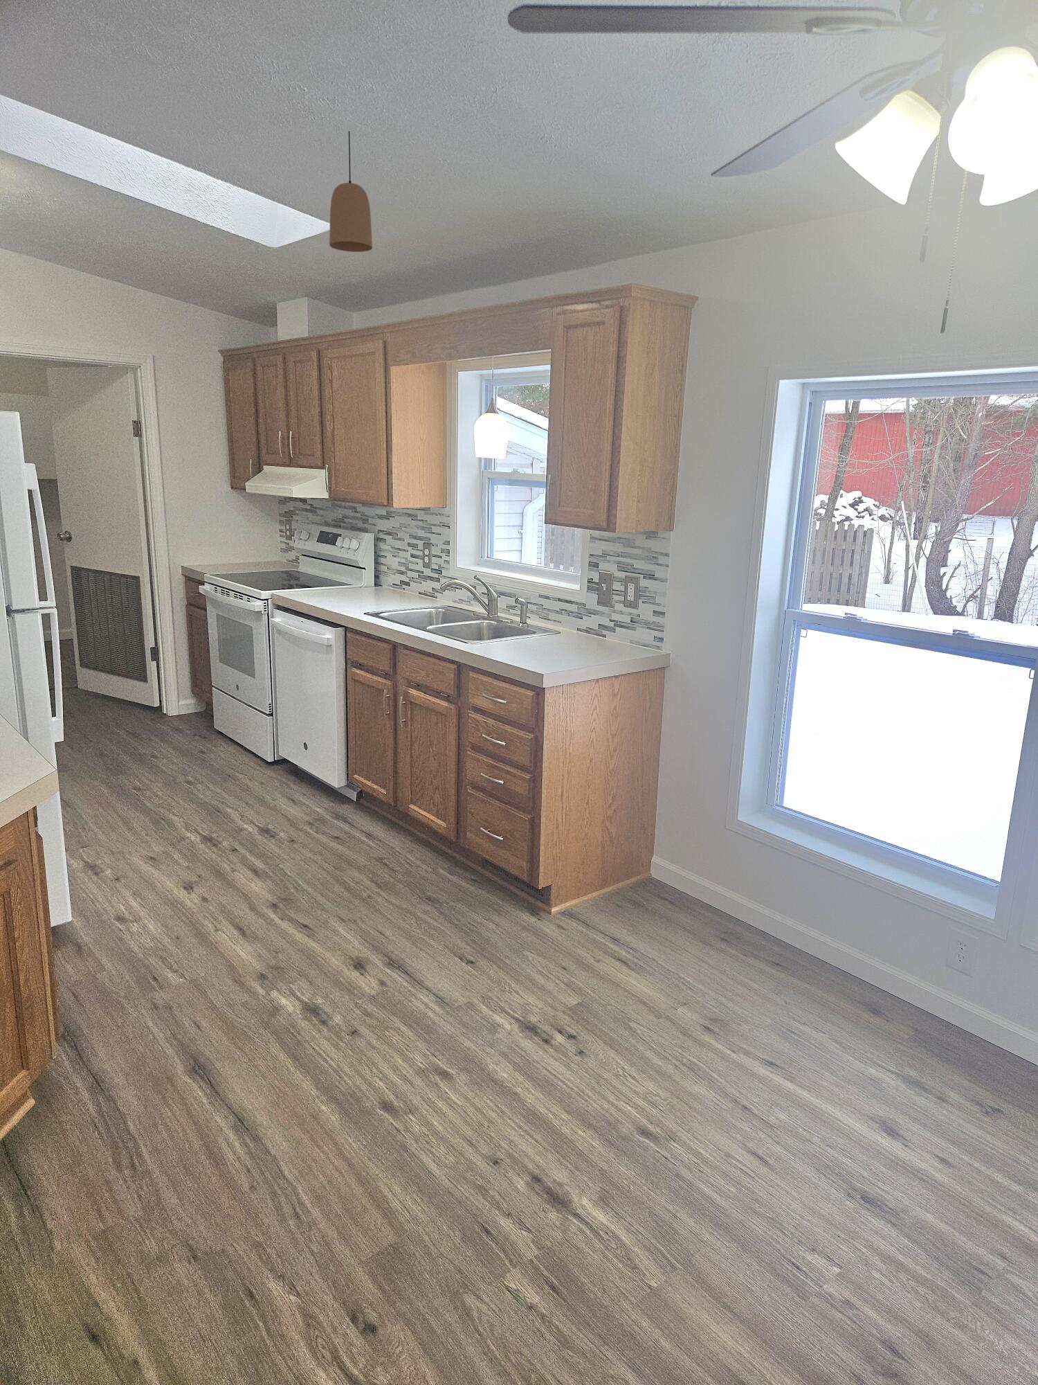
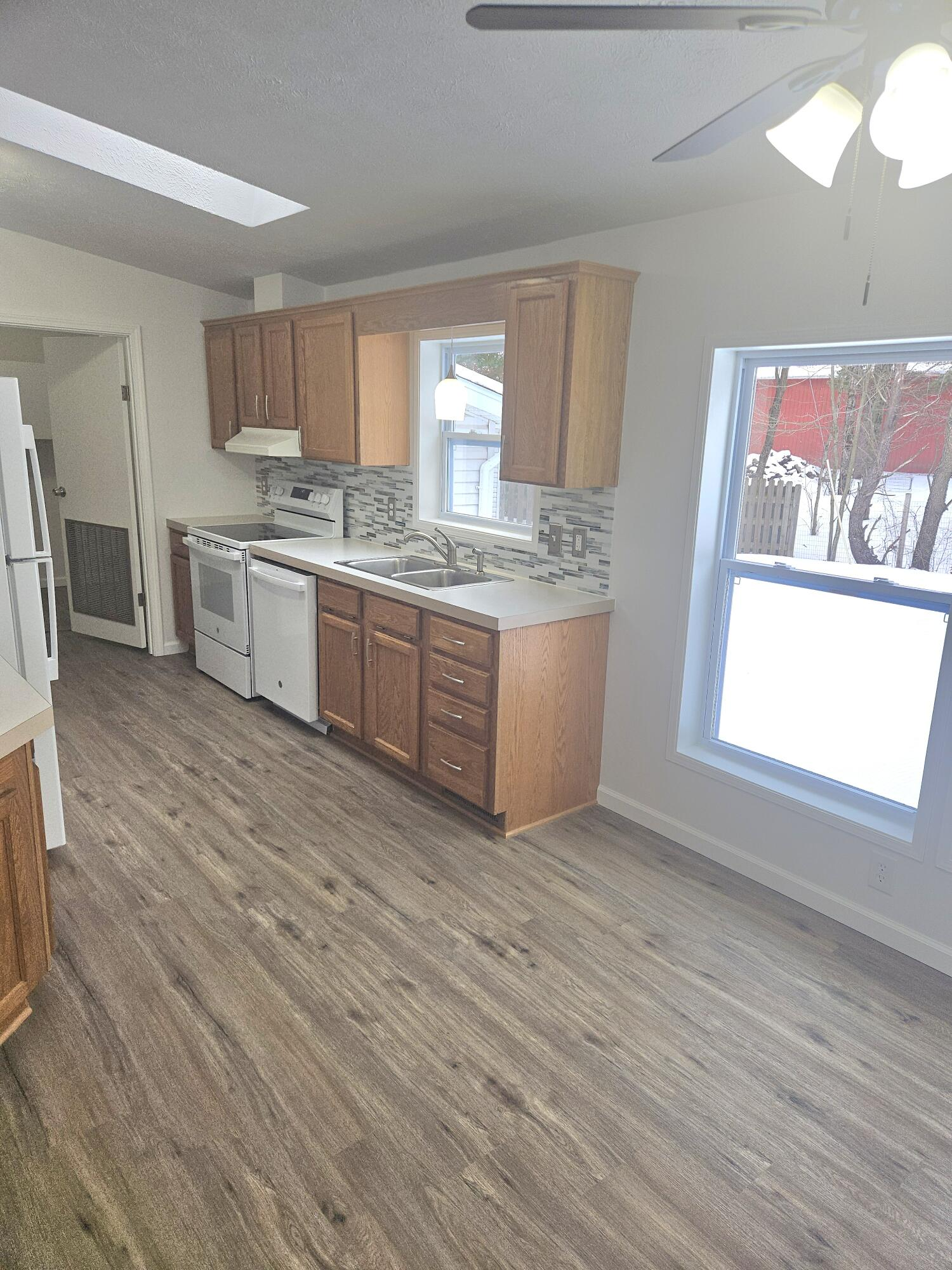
- pendant light (350, 190)
